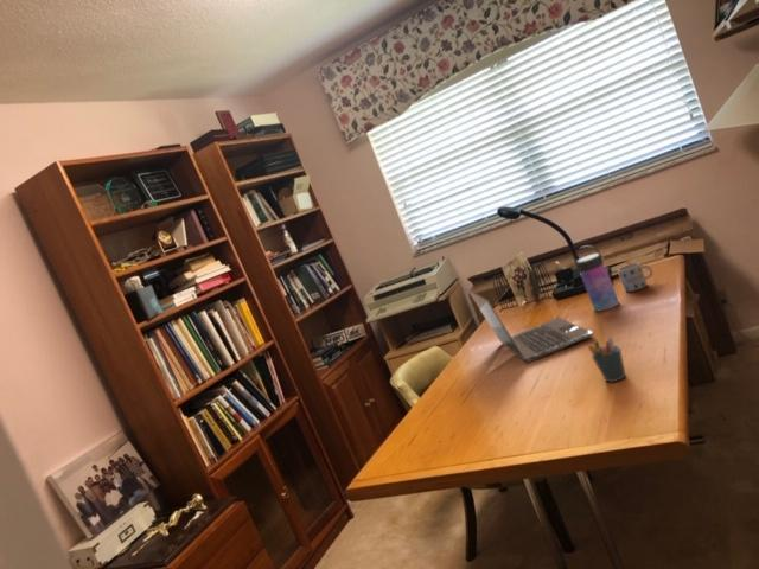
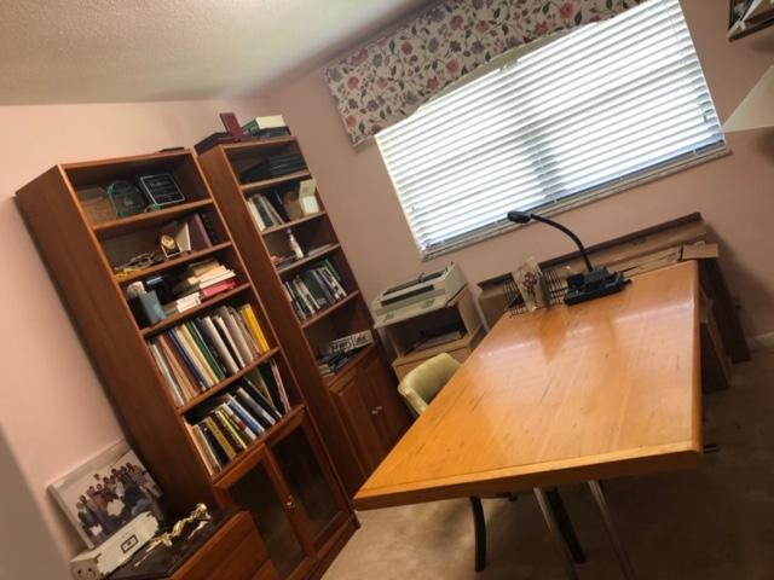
- mug (636, 275)
- laptop (532, 327)
- pen holder (606, 357)
- water bottle (594, 276)
